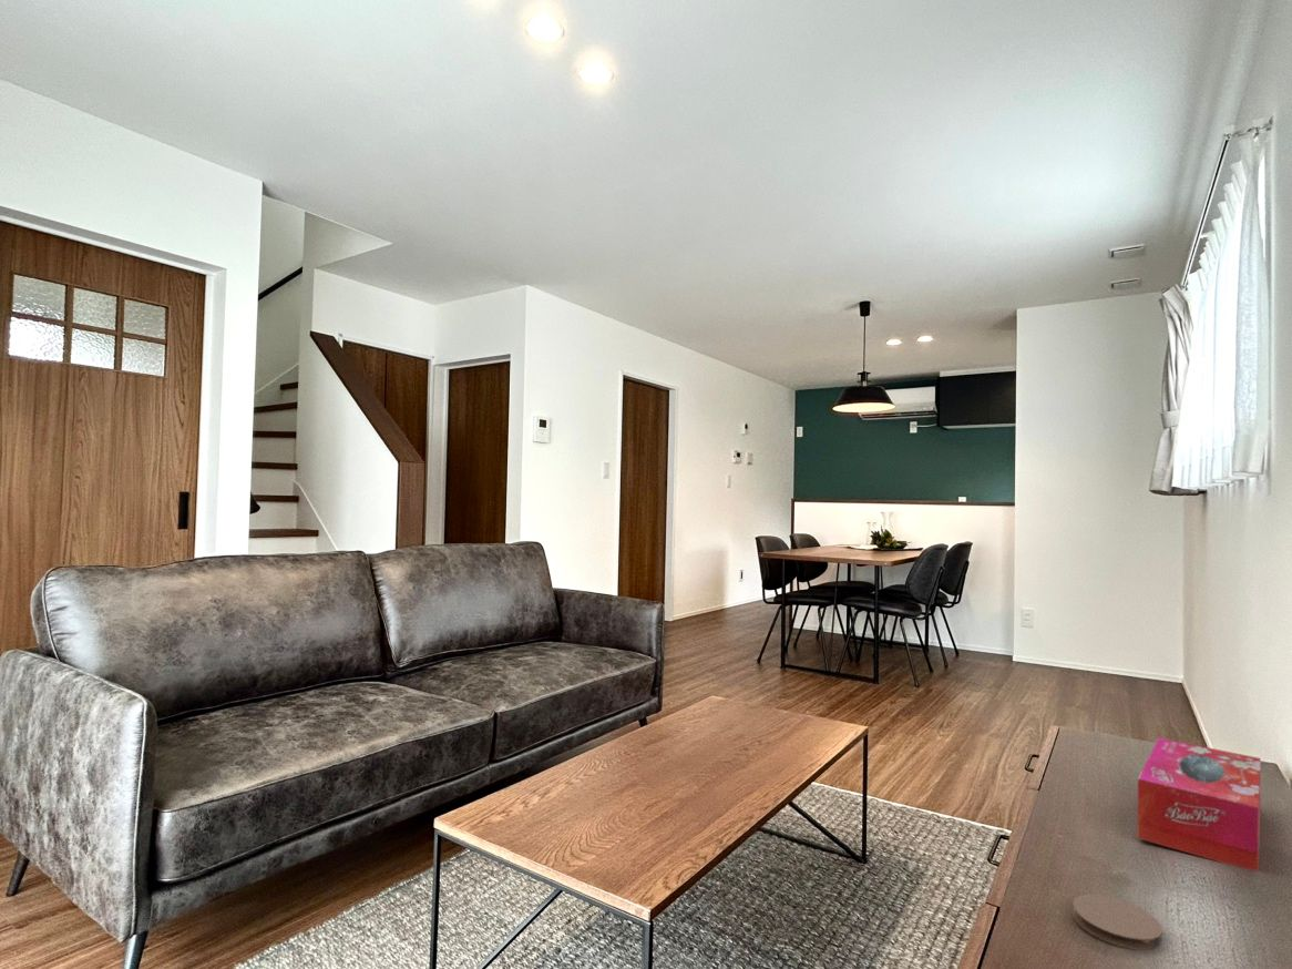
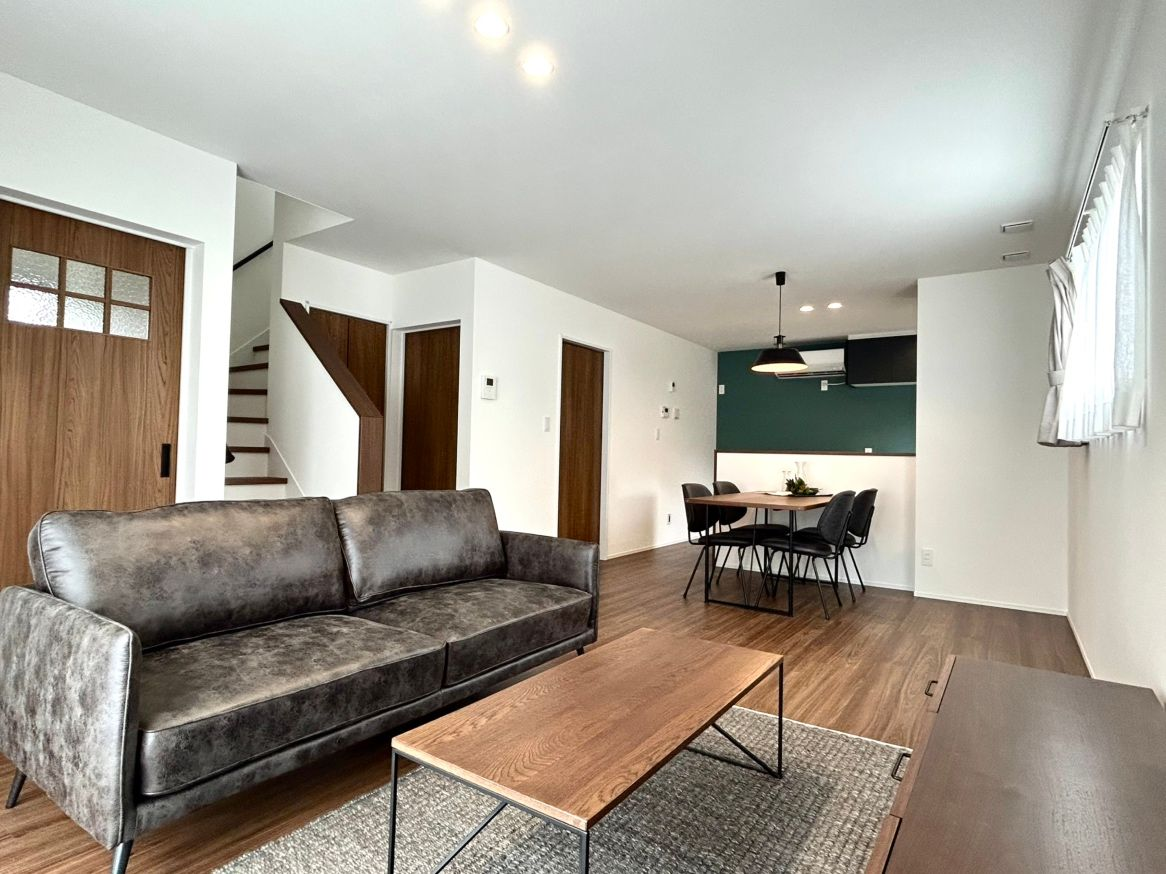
- tissue box (1201, 796)
- coaster (1116, 920)
